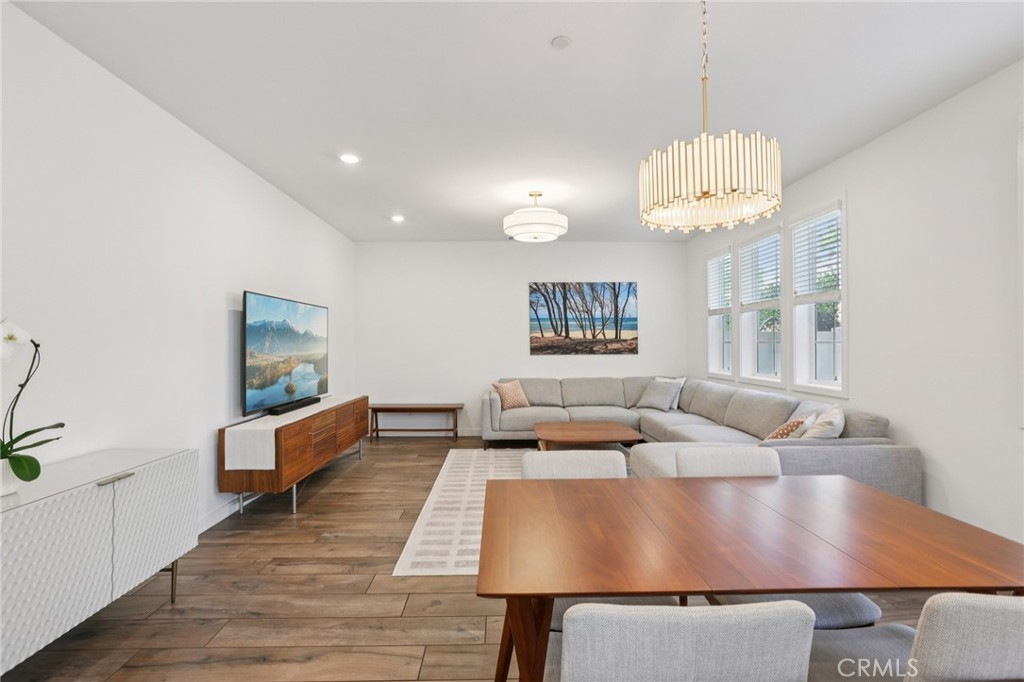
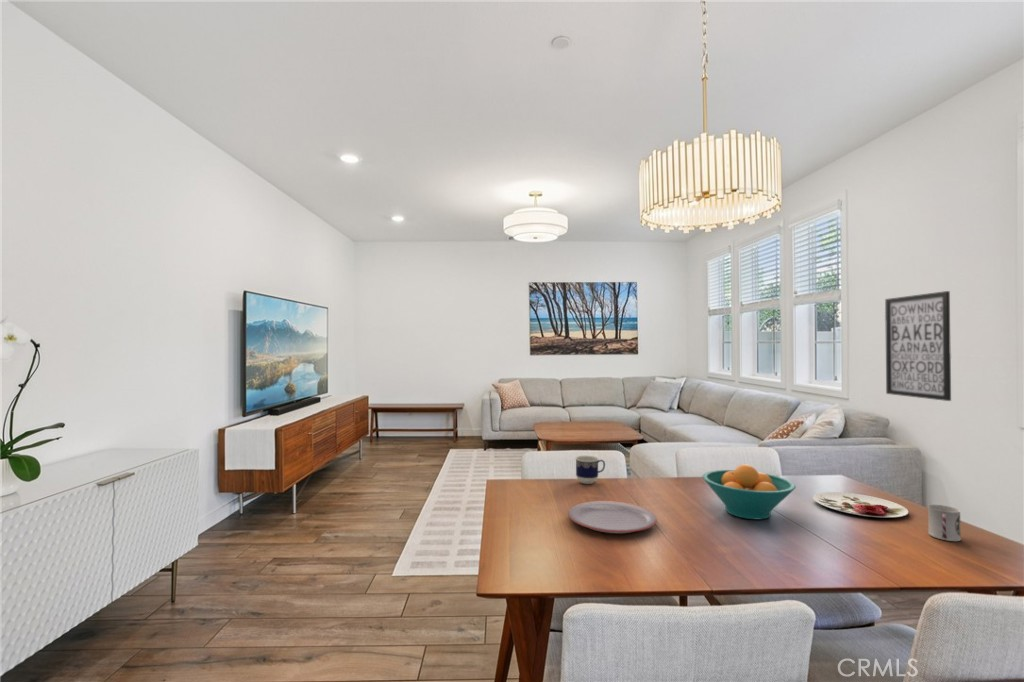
+ wall art (915, 346)
+ plate (611, 518)
+ cup (590, 470)
+ cup (944, 523)
+ plate (858, 503)
+ fruit bowl (747, 489)
